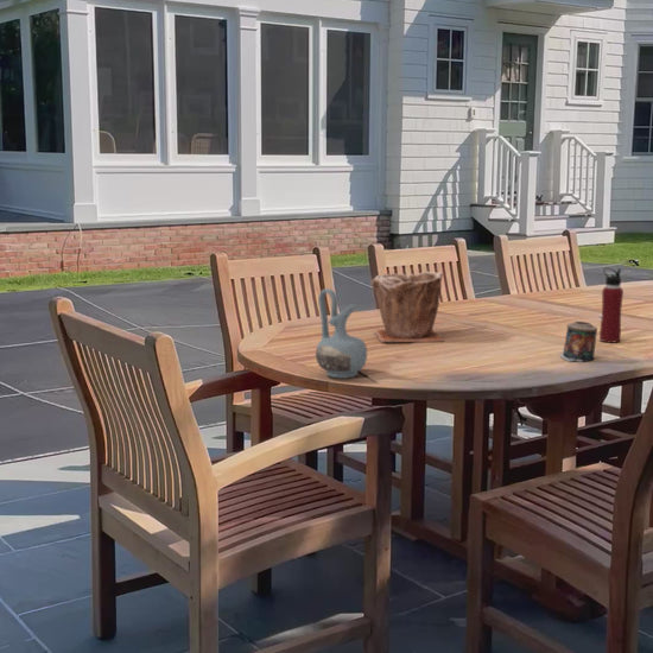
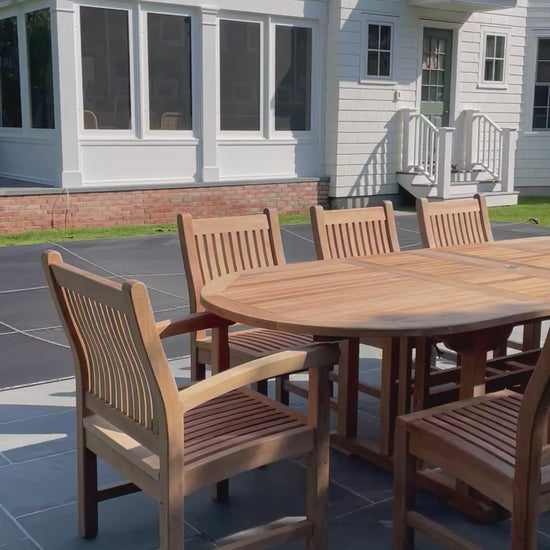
- water bottle (611, 304)
- candle (577, 341)
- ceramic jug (341, 332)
- plant pot (408, 304)
